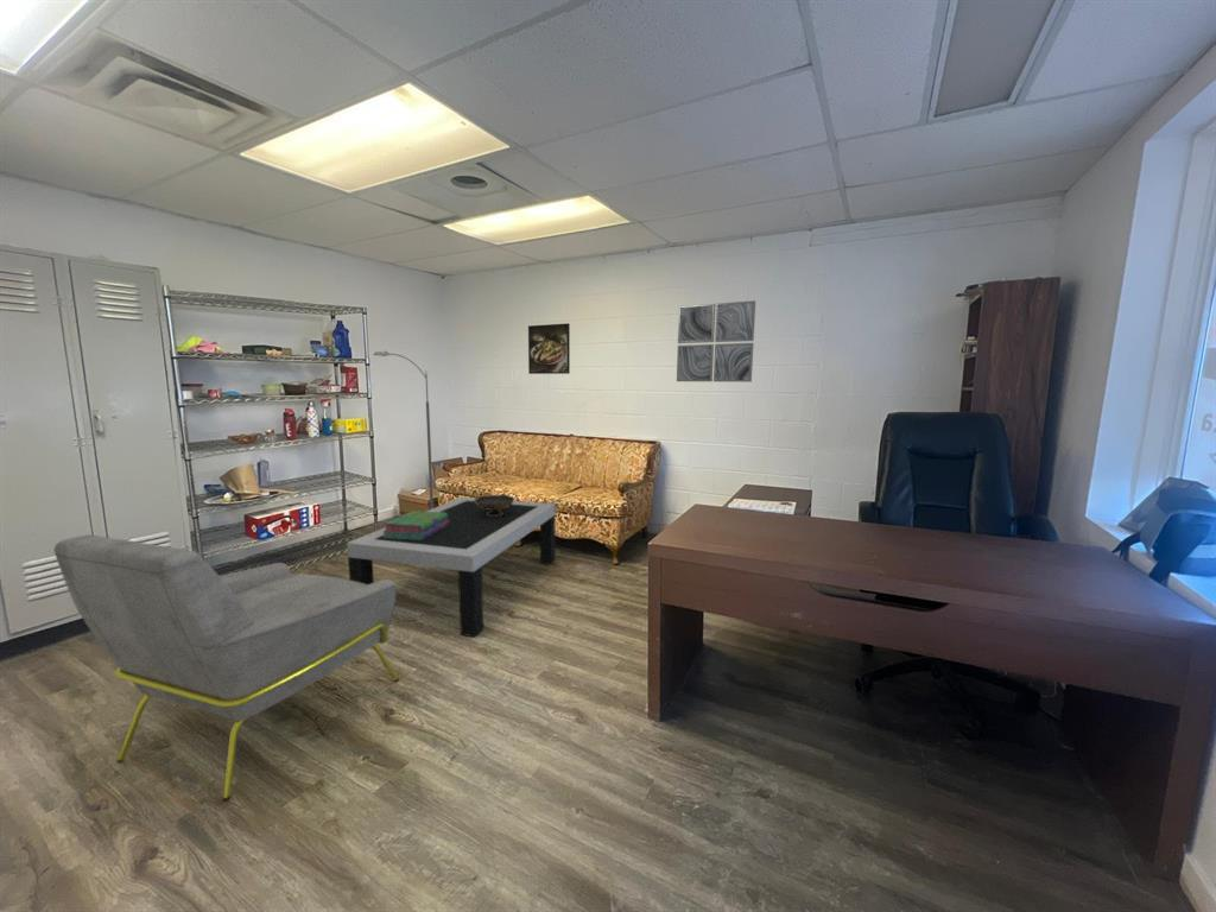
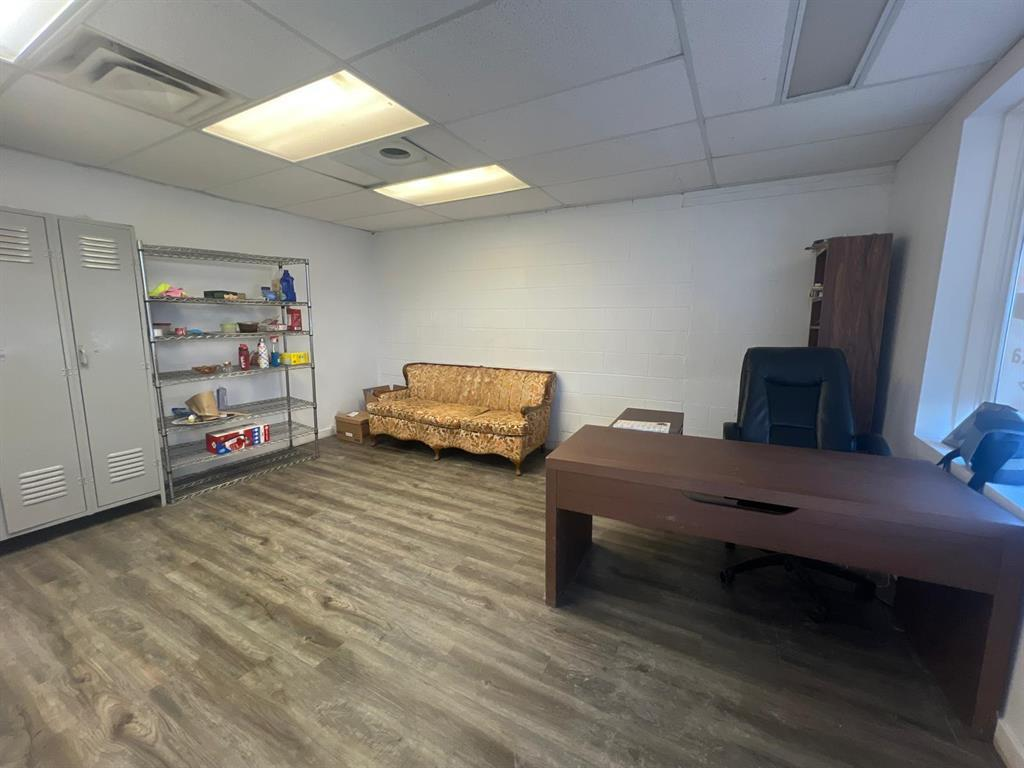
- wall art (715, 344)
- armchair (252, 621)
- decorative bowl (494, 506)
- street lamp (428, 448)
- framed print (547, 349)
- coffee table (467, 552)
- stack of books (417, 524)
